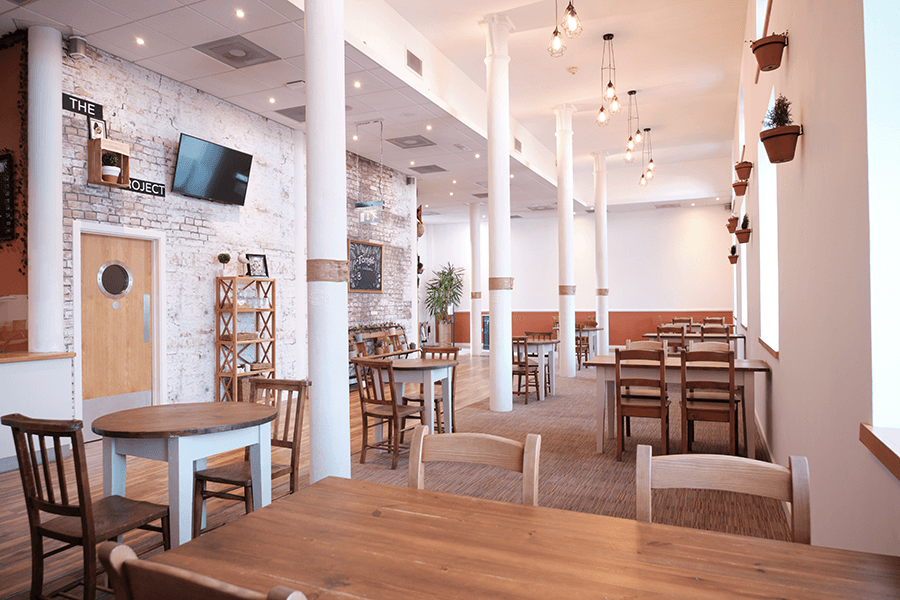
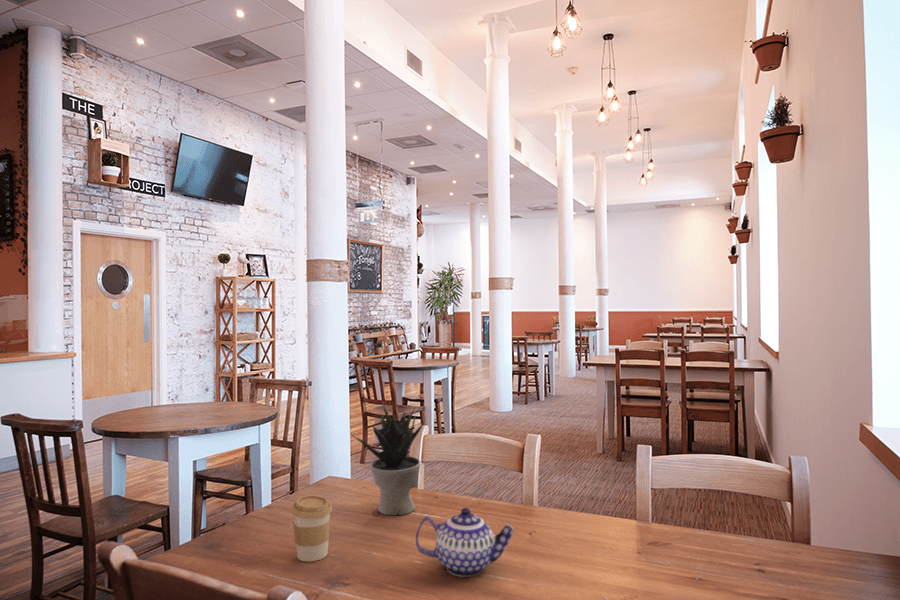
+ teapot (464, 537)
+ coffee cup (312, 527)
+ potted plant (399, 456)
